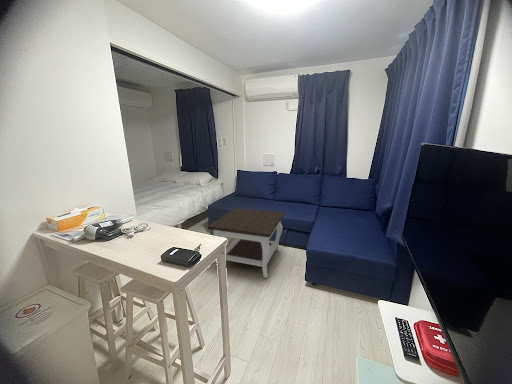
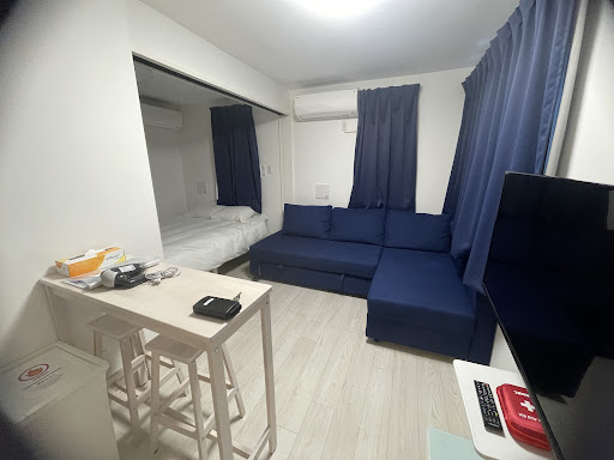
- side table (249, 239)
